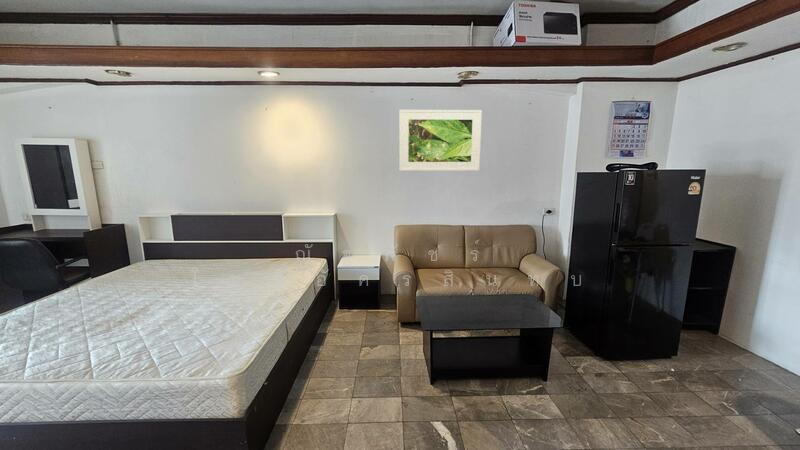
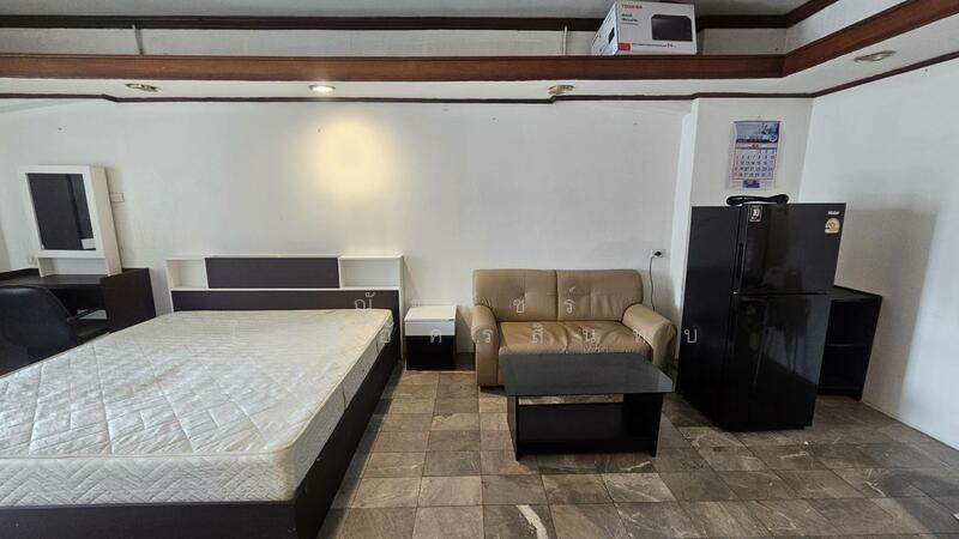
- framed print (440, 140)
